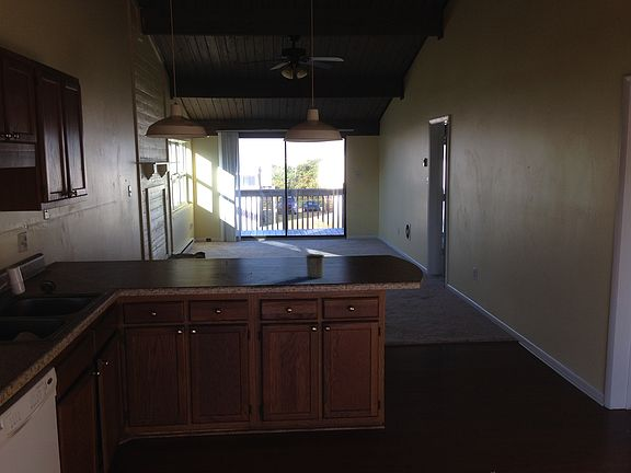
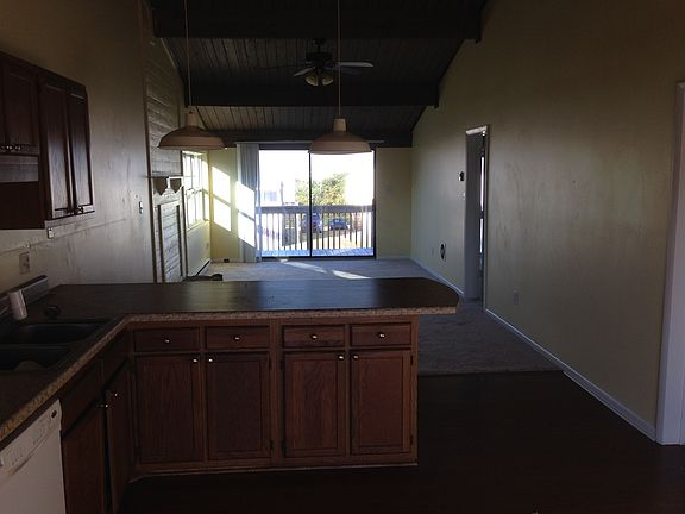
- mug (314, 265)
